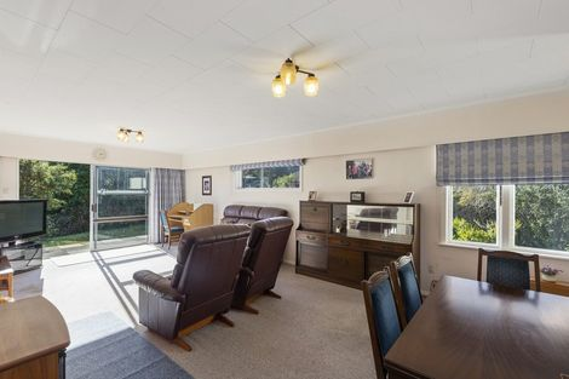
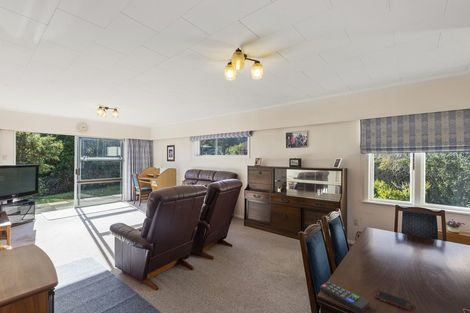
+ remote control (343, 295)
+ cell phone (392, 299)
